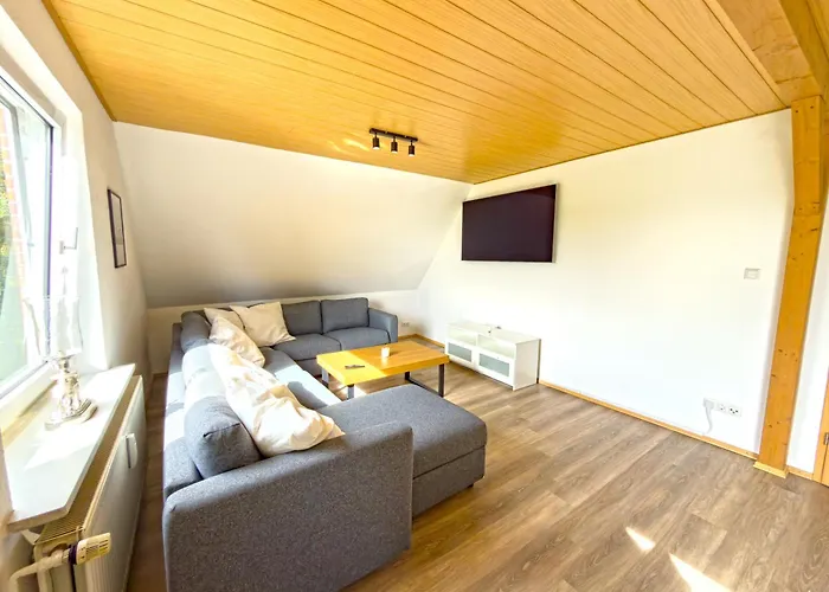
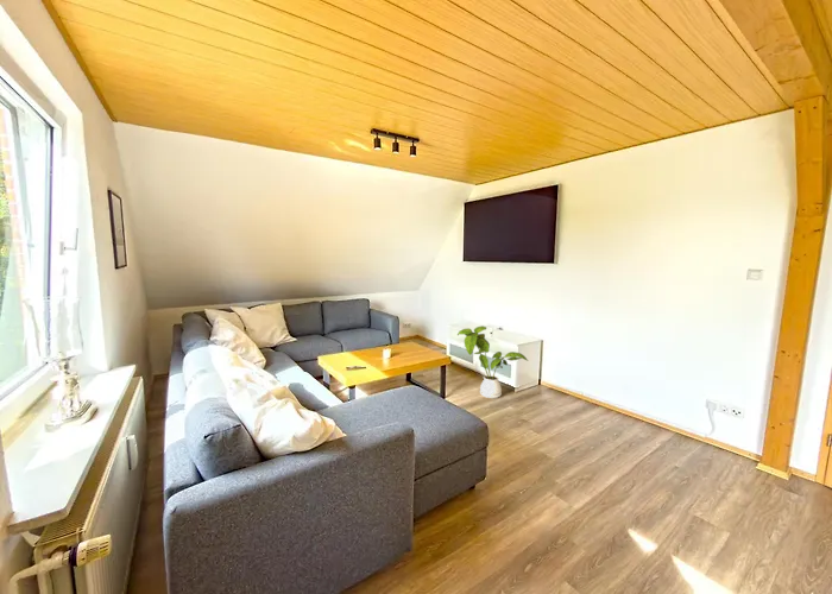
+ house plant (485, 362)
